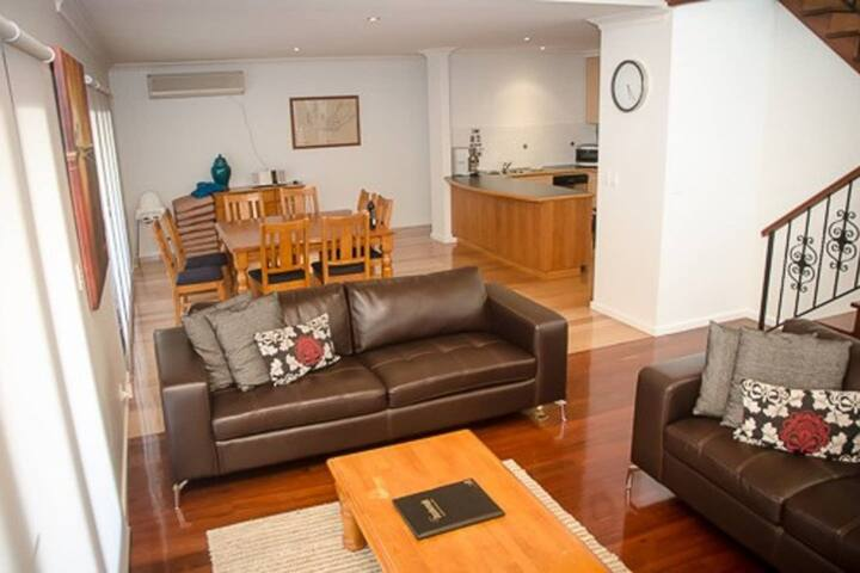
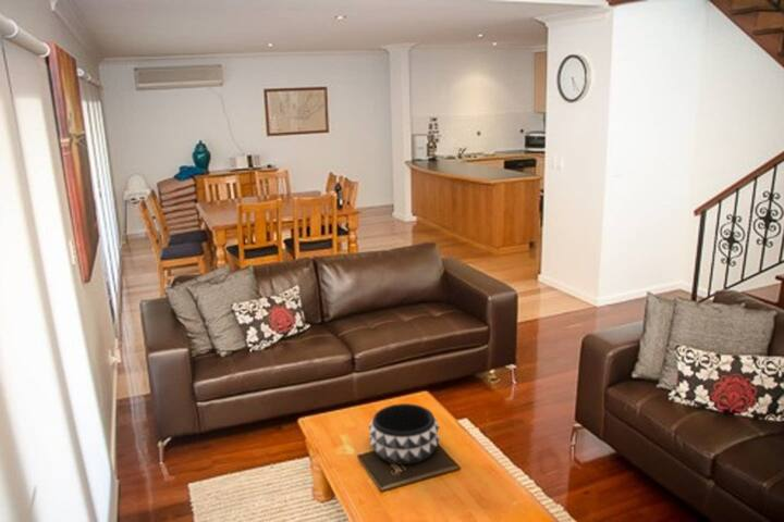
+ decorative bowl (404, 432)
